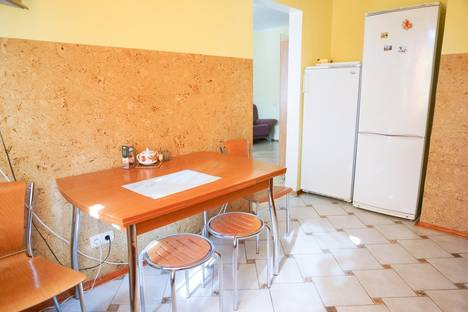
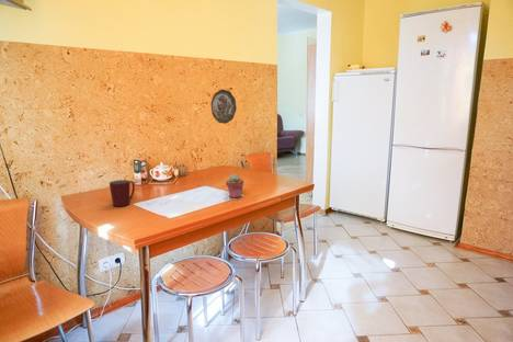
+ decorative plate (223, 106)
+ mug (123, 192)
+ potted succulent (235, 184)
